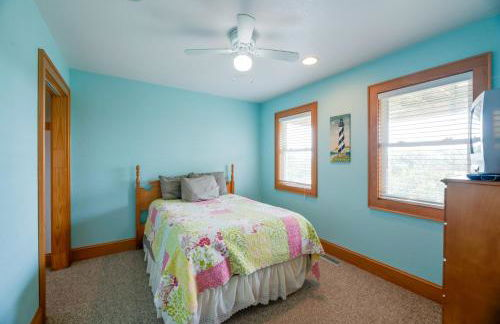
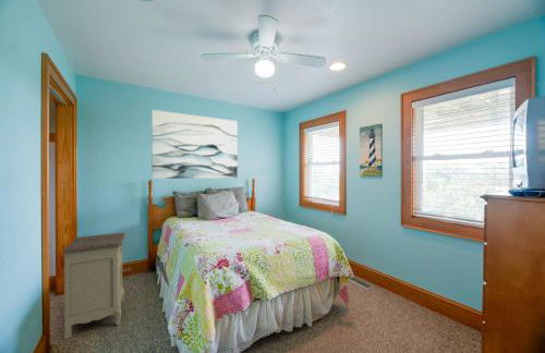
+ wall art (198, 147)
+ nightstand (101, 278)
